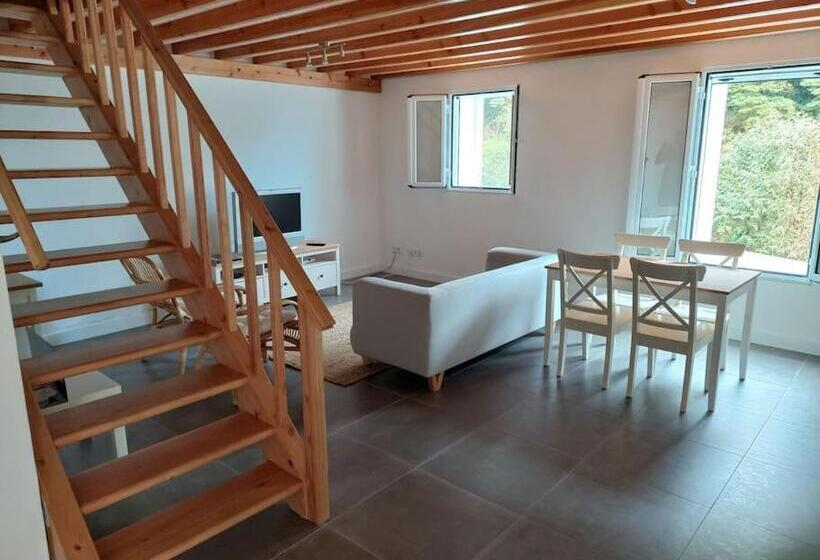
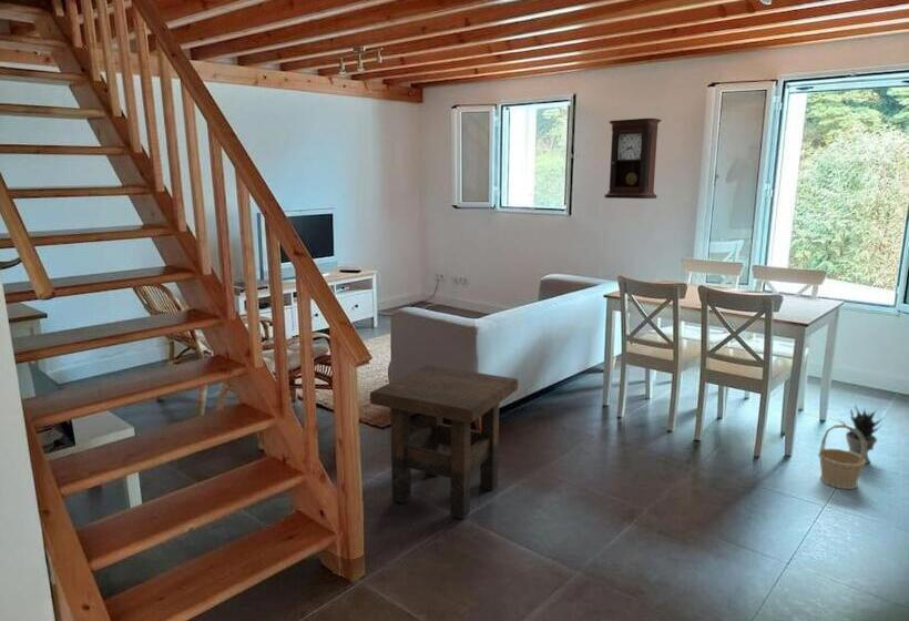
+ potted plant (864, 432)
+ basket (841, 454)
+ side table (446, 439)
+ pendulum clock (631, 159)
